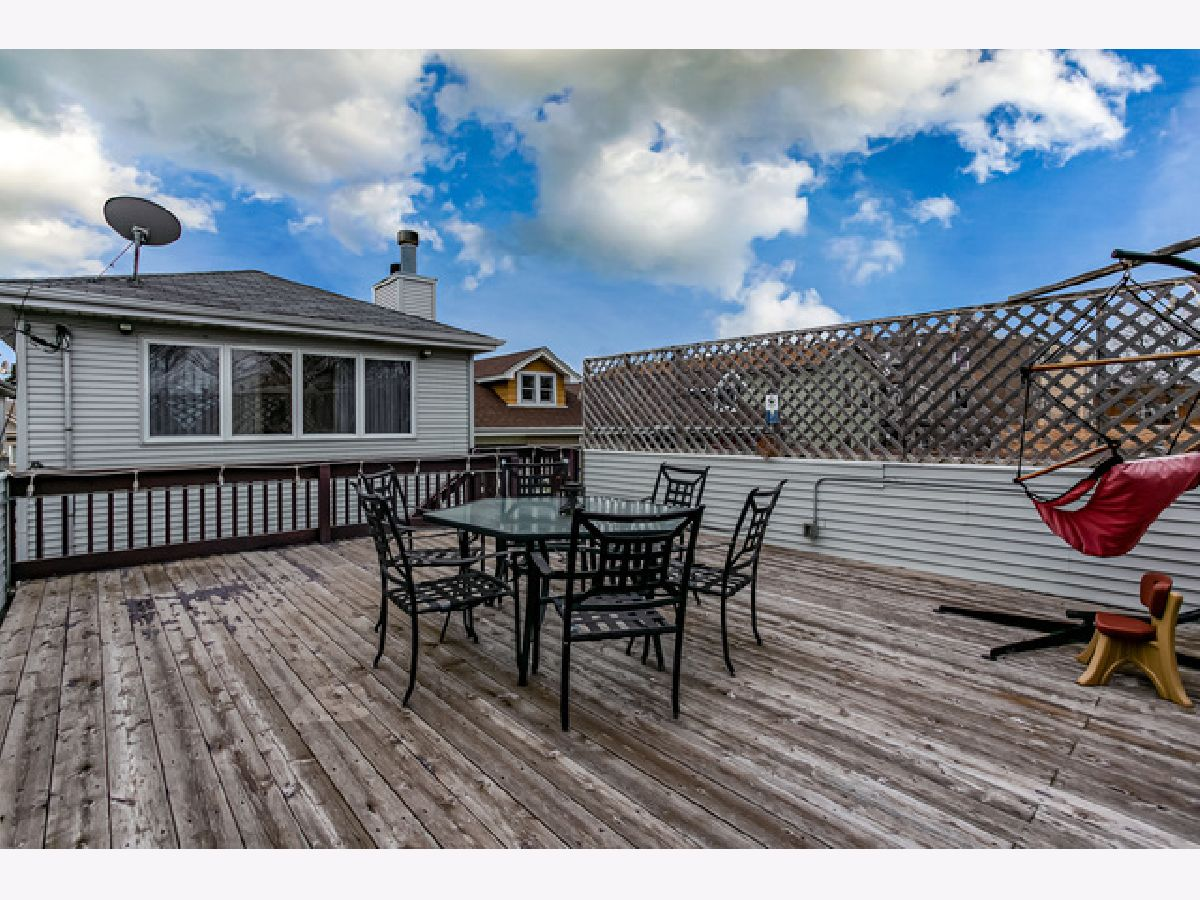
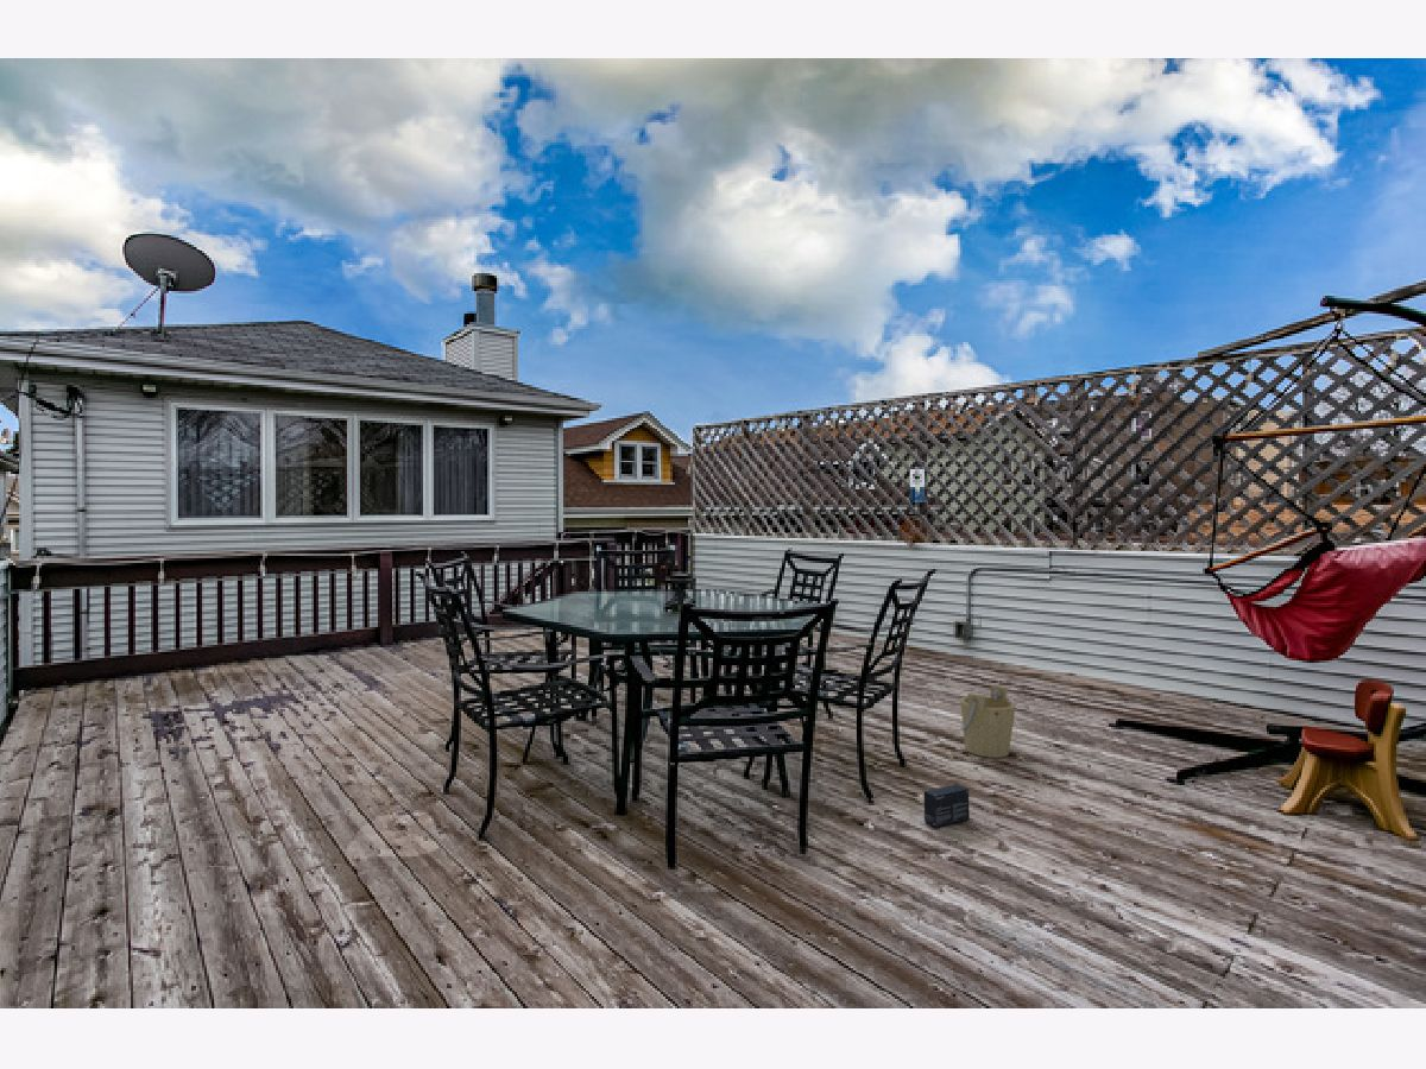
+ bucket (986, 720)
+ box (946, 804)
